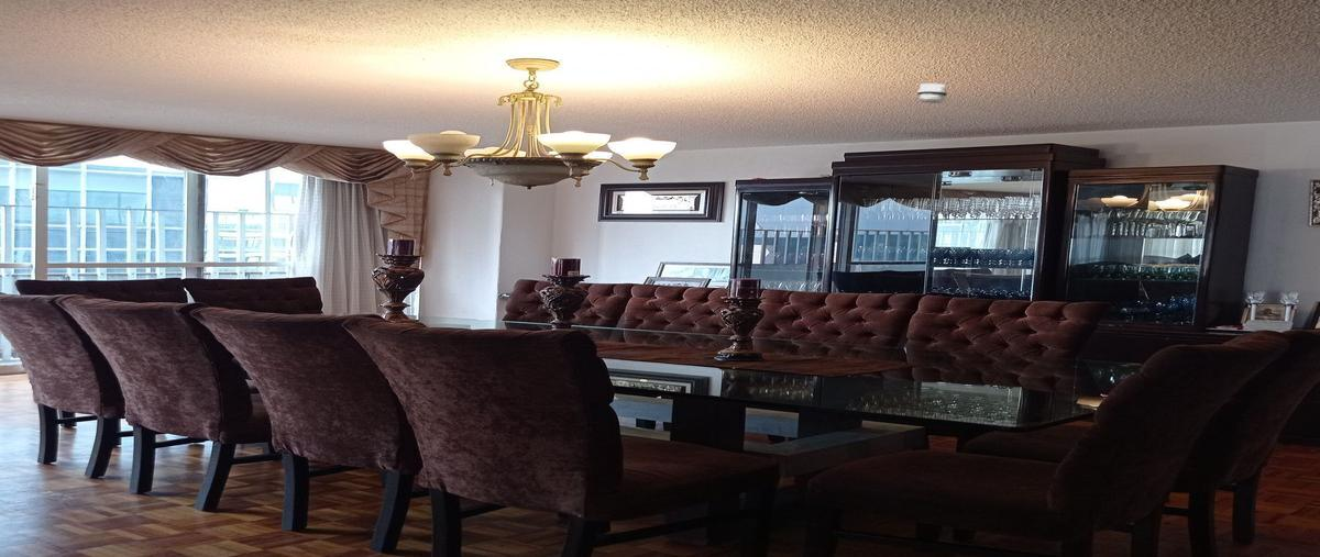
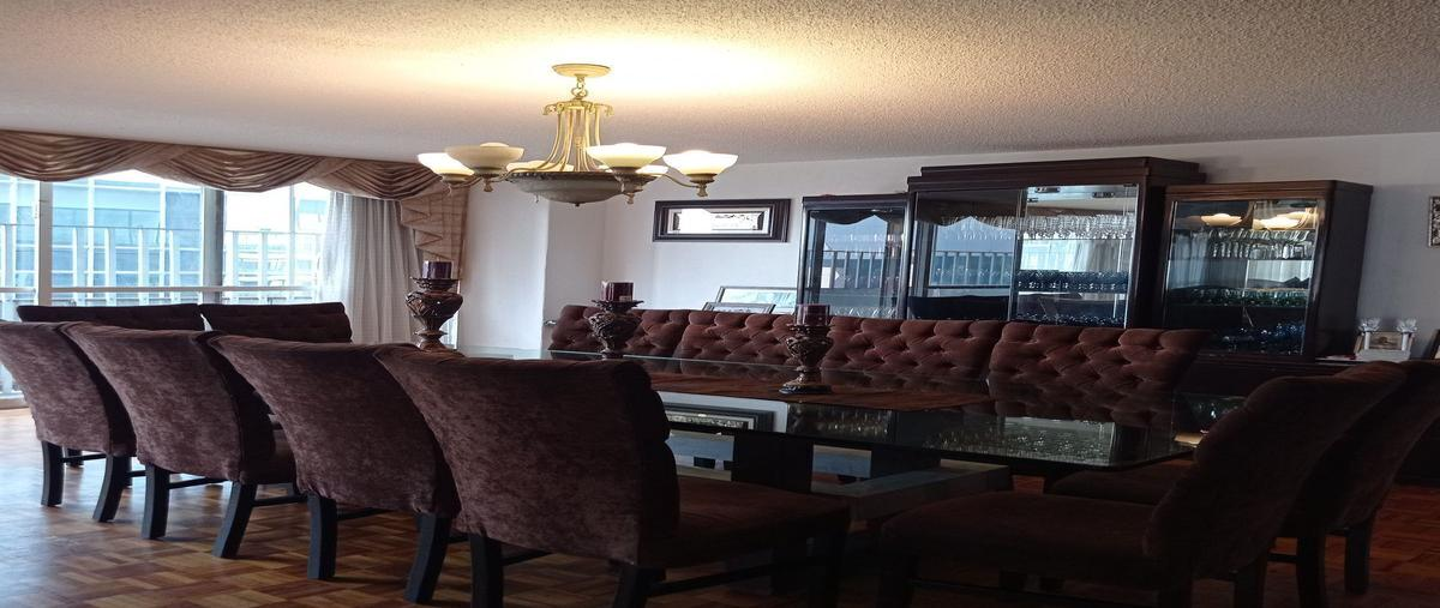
- smoke detector (932, 93)
